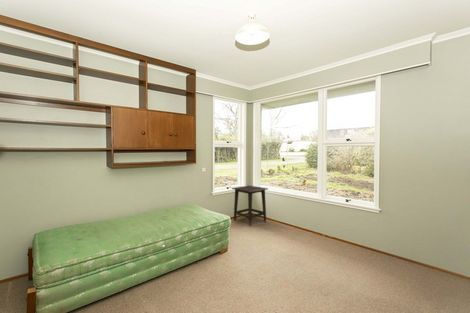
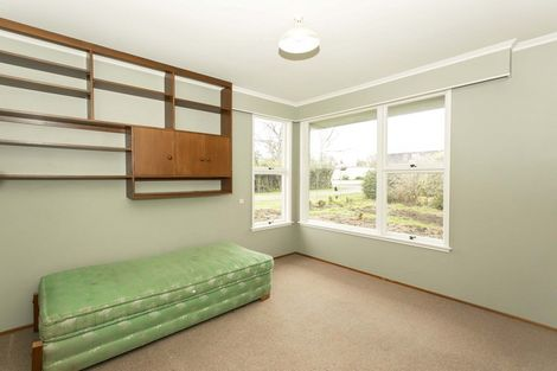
- side table (249, 204)
